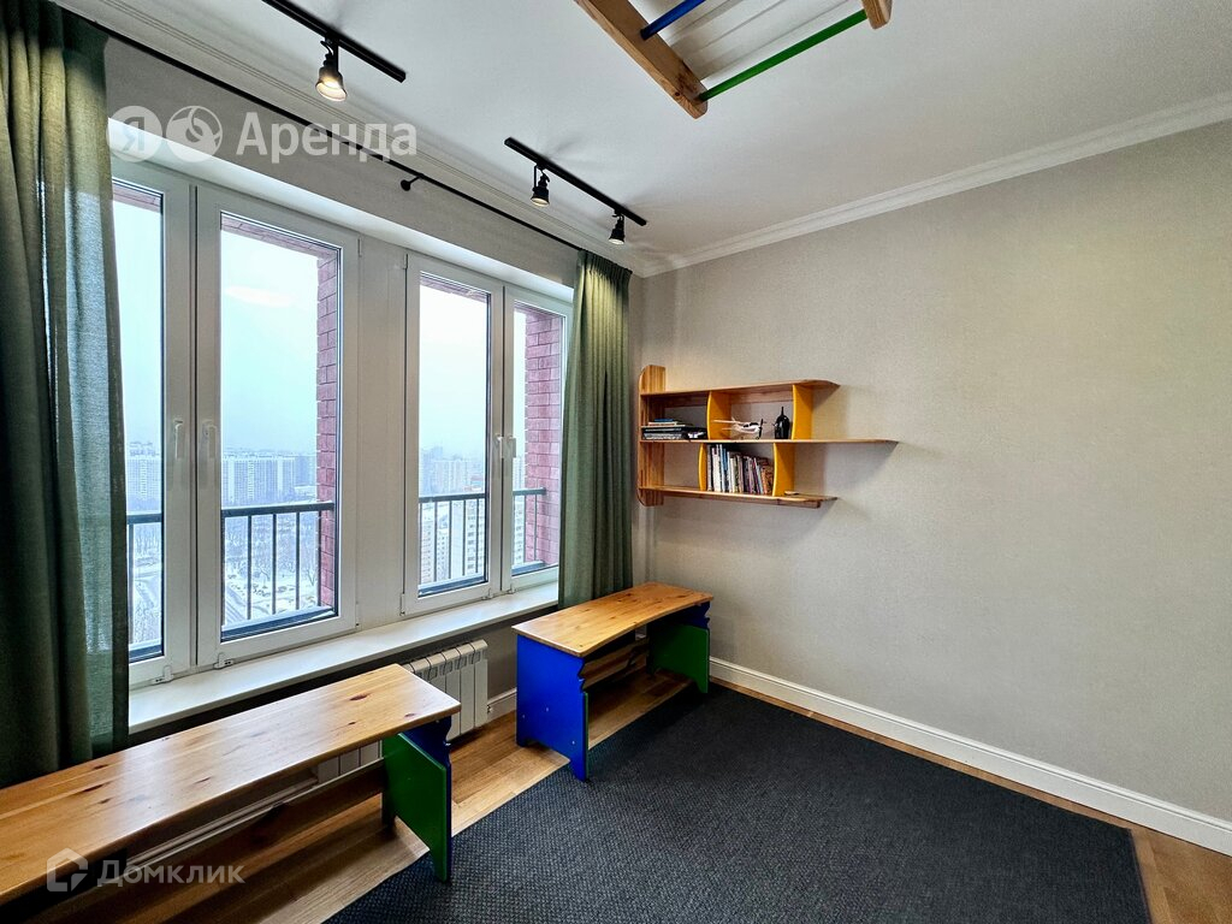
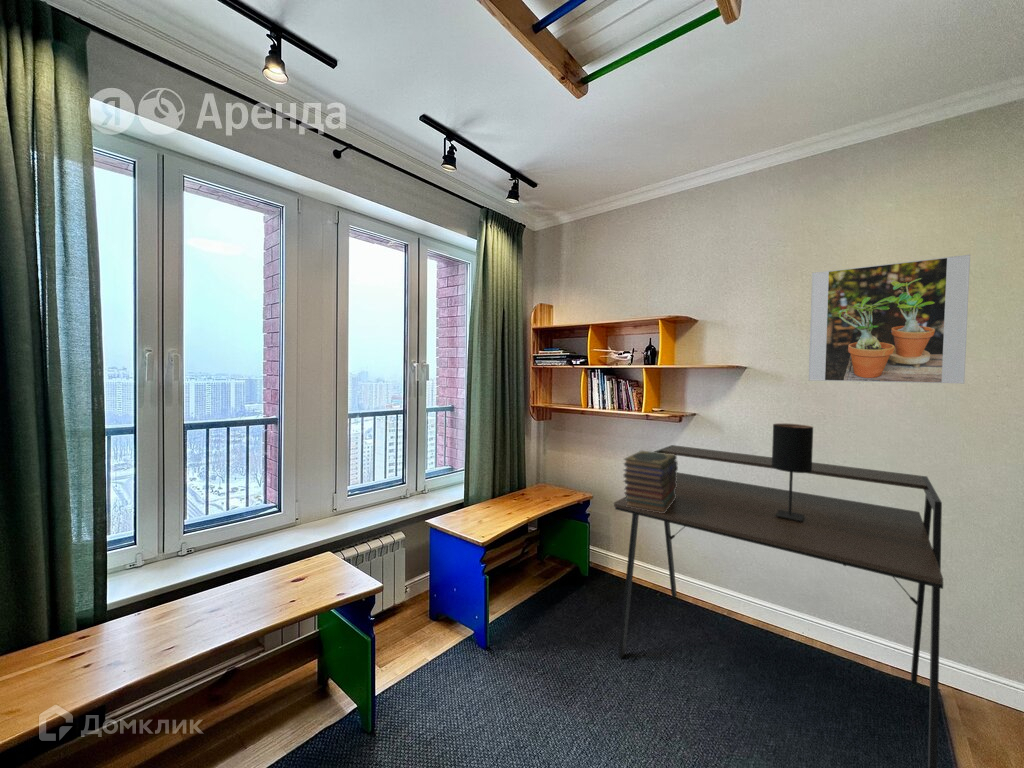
+ table lamp (791, 471)
+ desk (768, 546)
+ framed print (881, 323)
+ book stack (650, 479)
